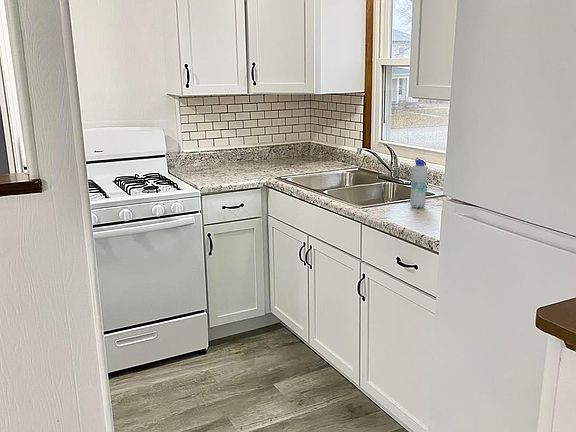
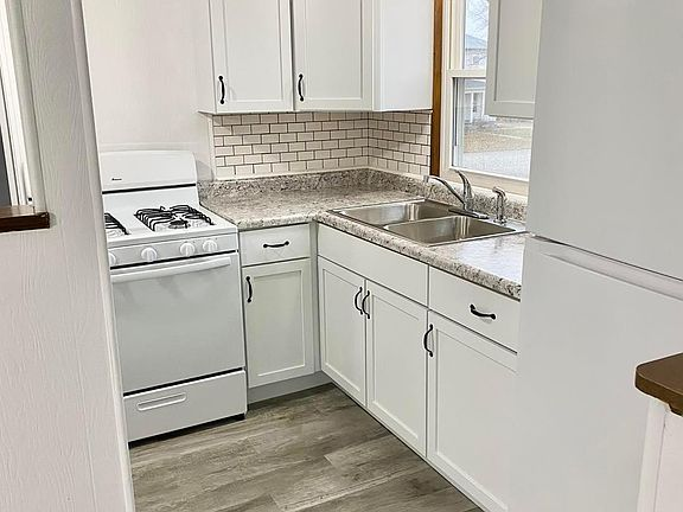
- bottle (418, 183)
